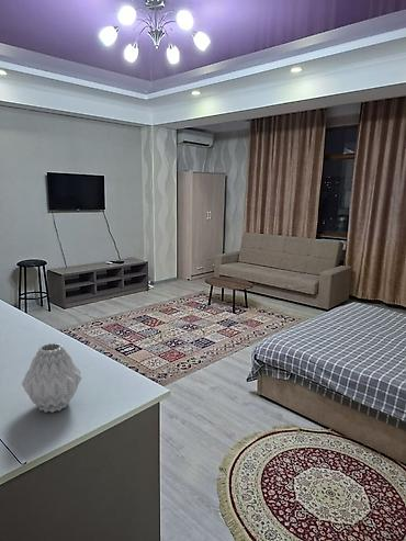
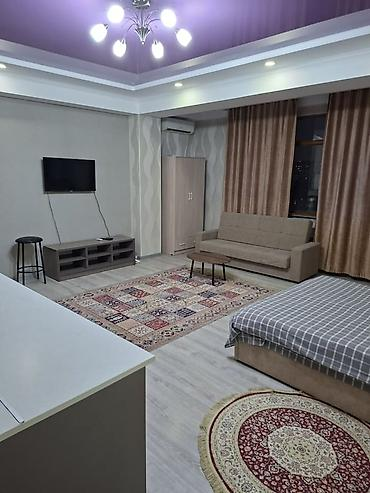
- vase (52, 376)
